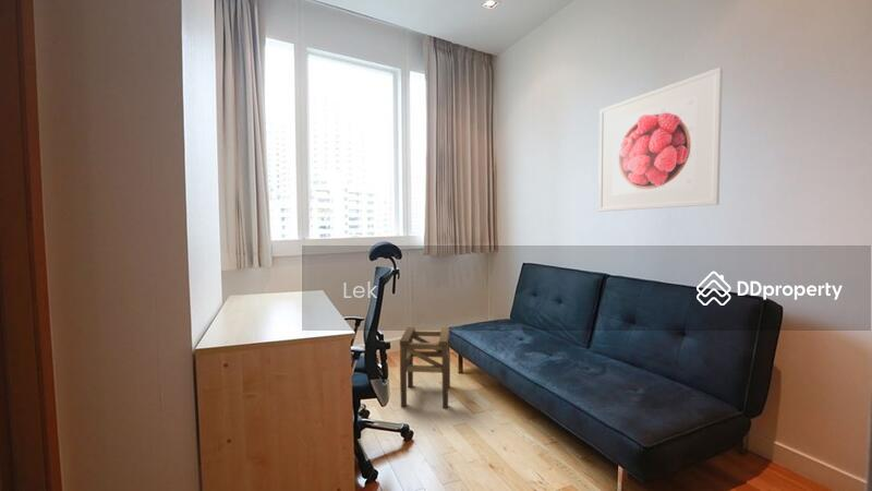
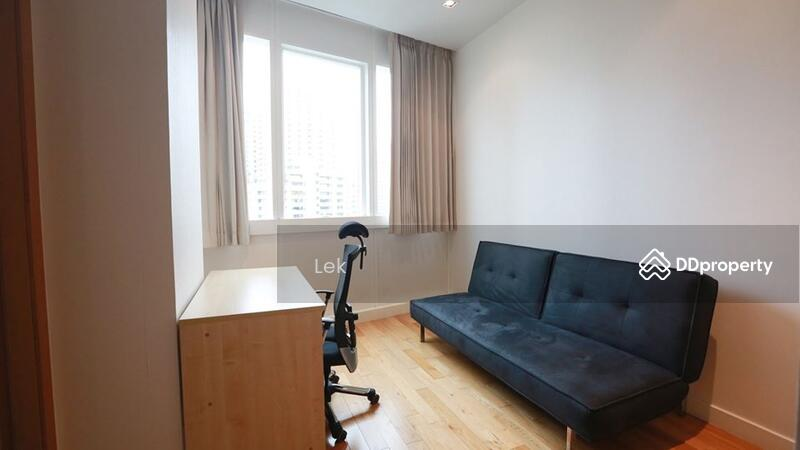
- stool (426, 366)
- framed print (651, 151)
